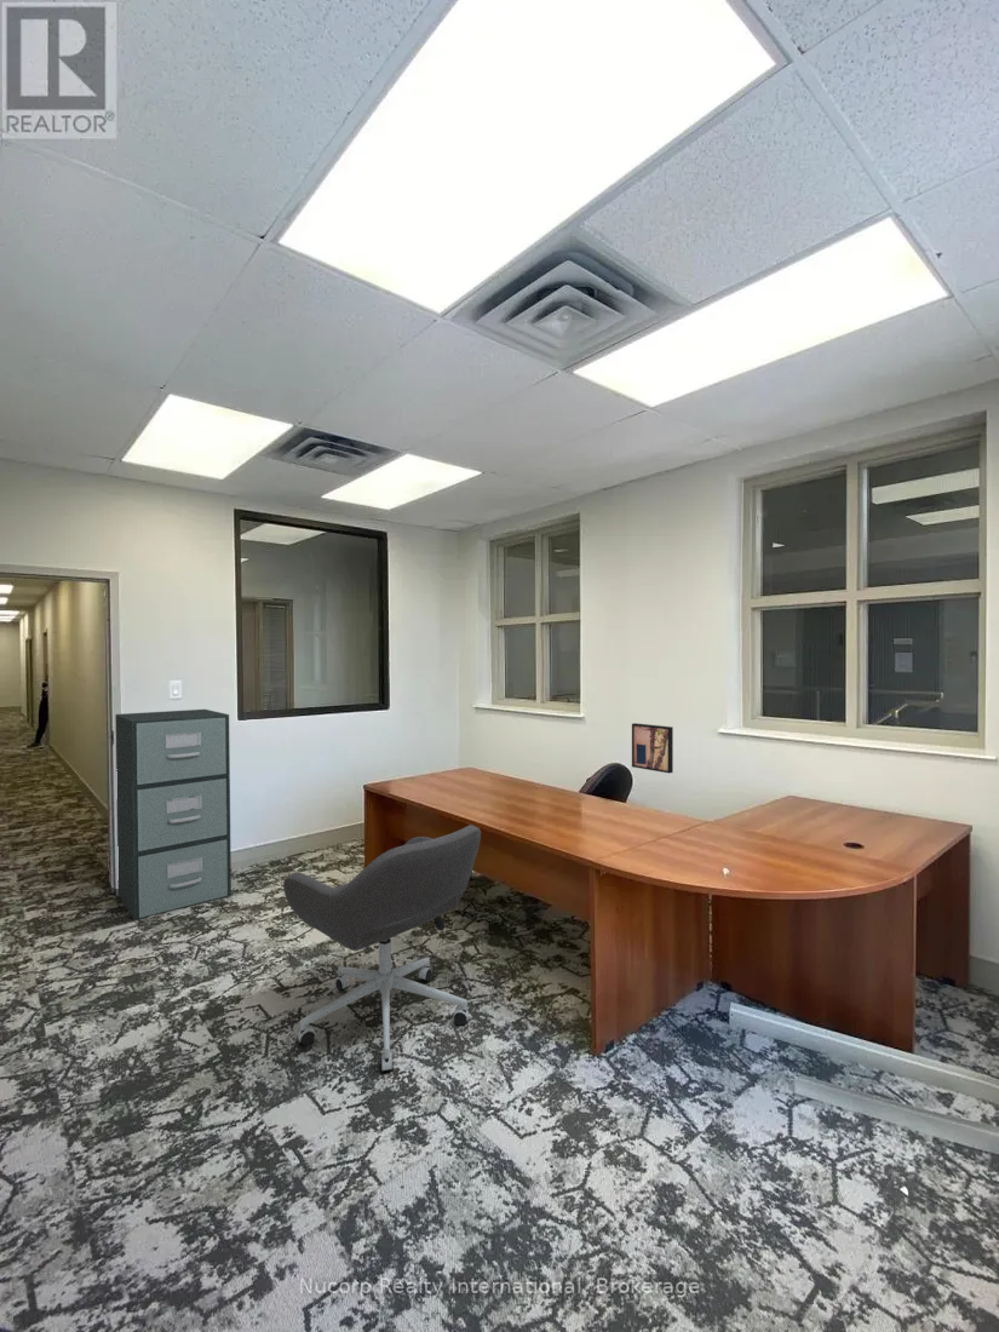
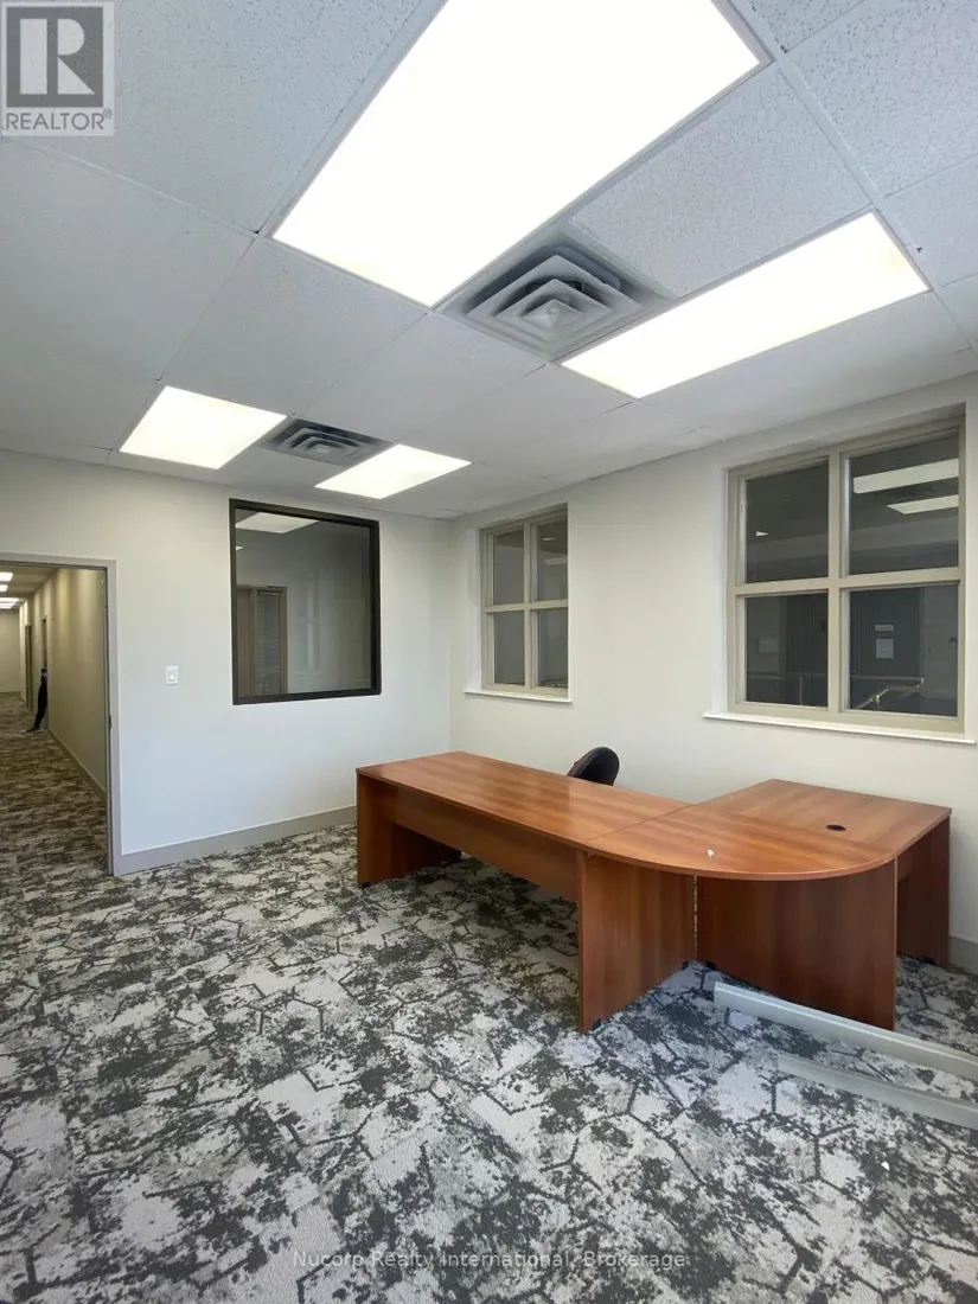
- wall art (651, 747)
- filing cabinet (173, 805)
- office chair (384, 918)
